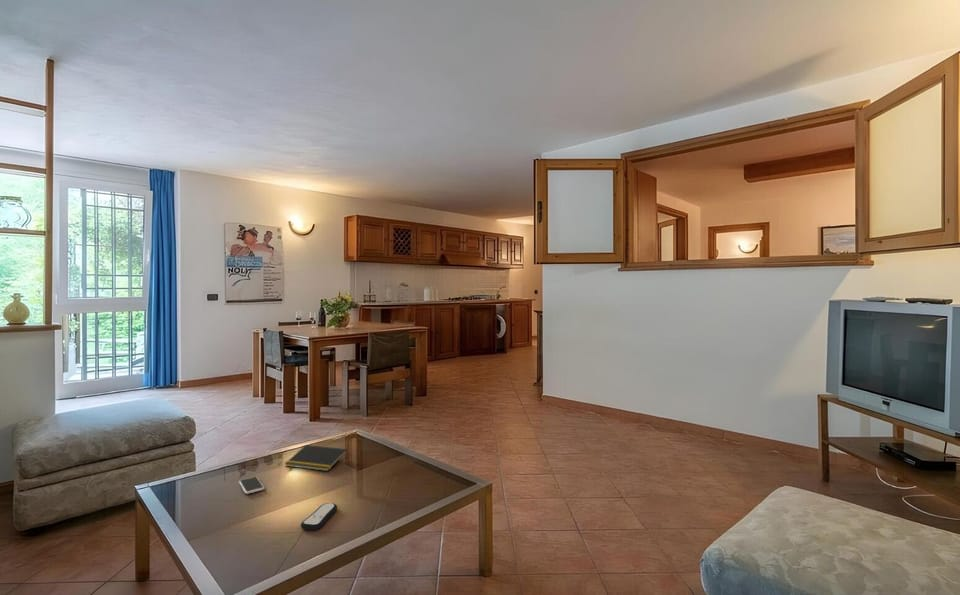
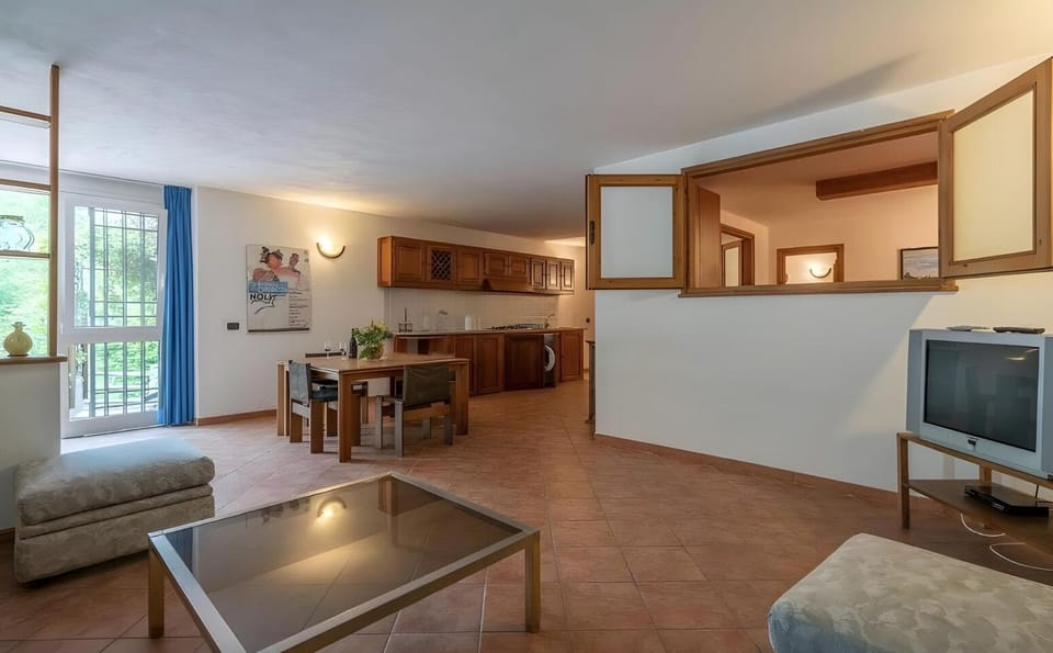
- remote control (320, 515)
- notepad (316, 457)
- smartphone (251, 484)
